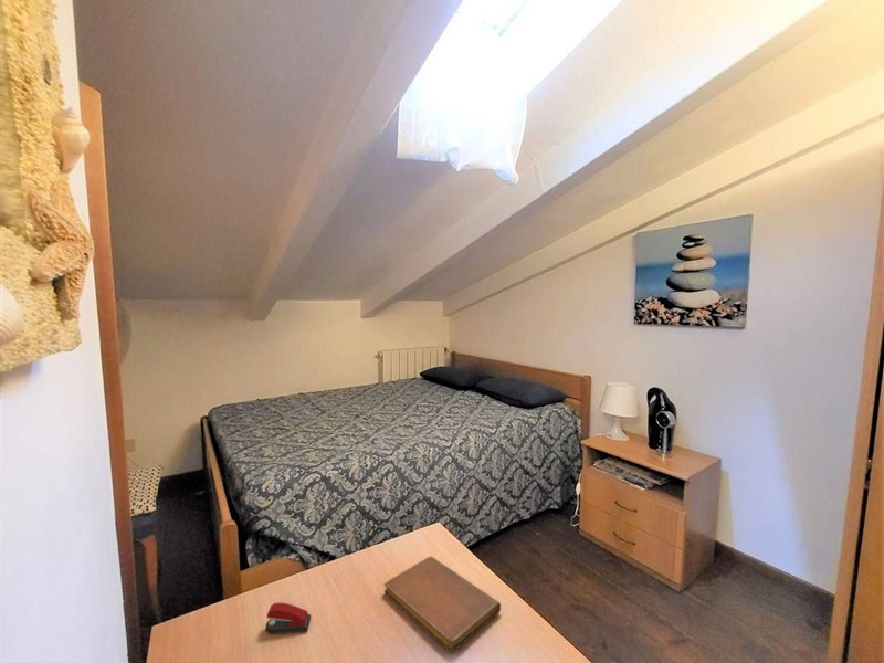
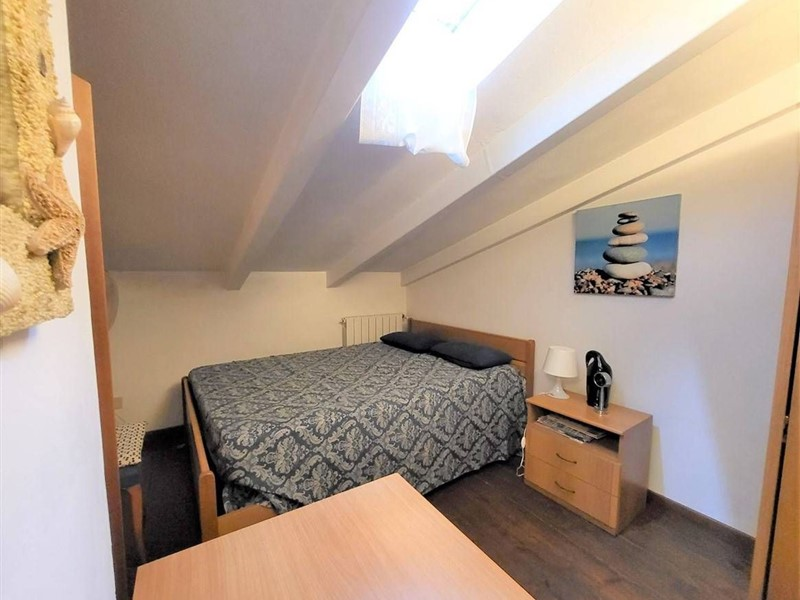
- notebook (440, 597)
- stapler (287, 615)
